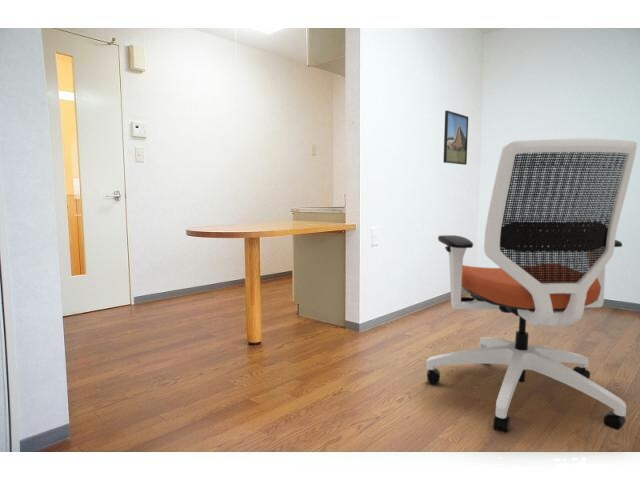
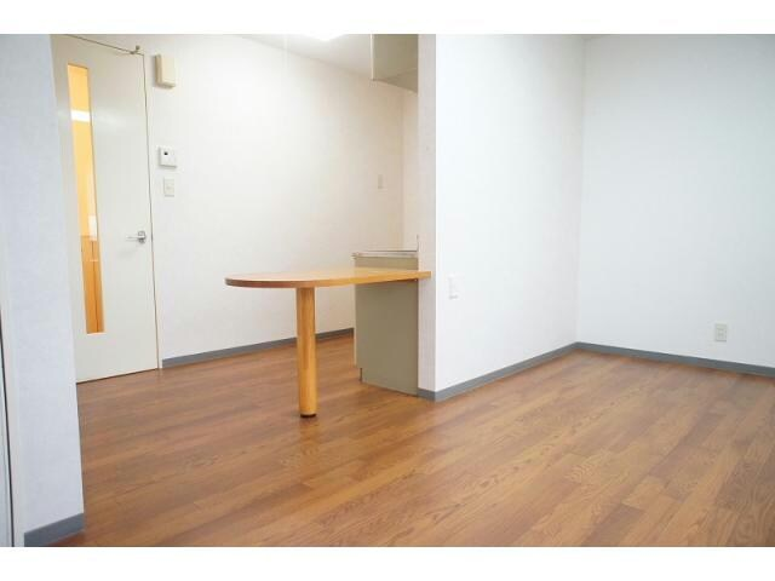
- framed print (456, 138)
- office chair (522, 272)
